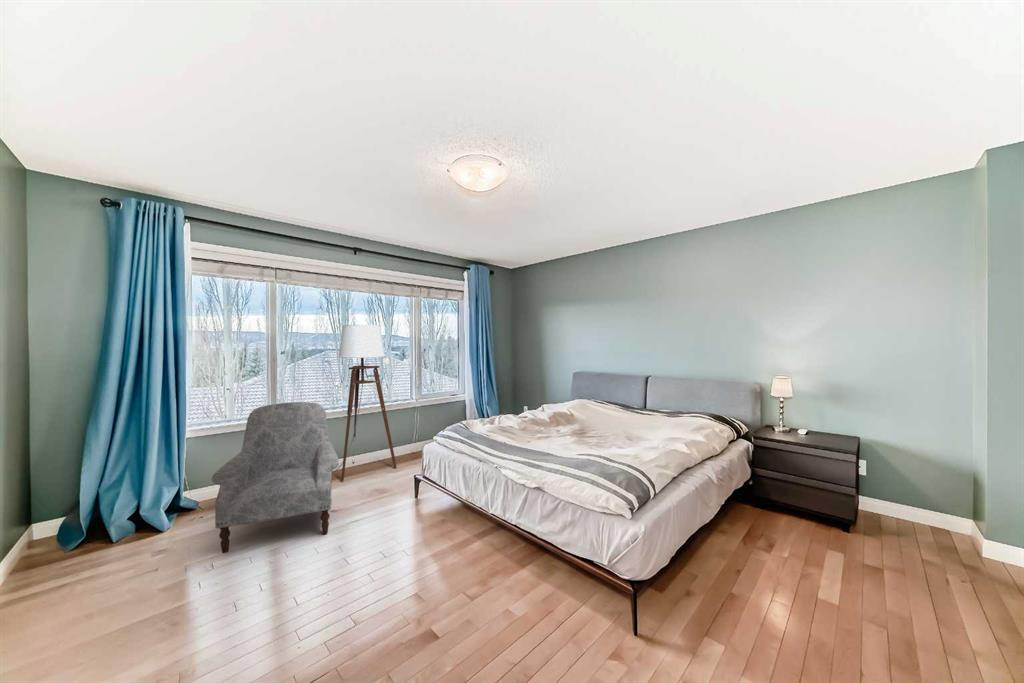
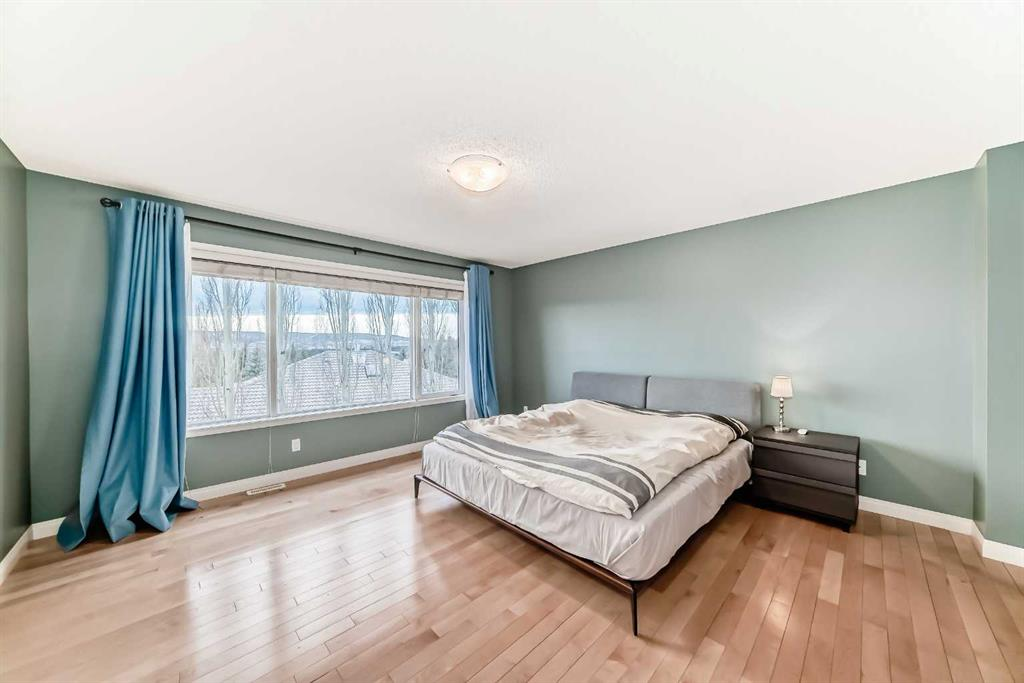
- floor lamp (352, 398)
- armchair (283, 465)
